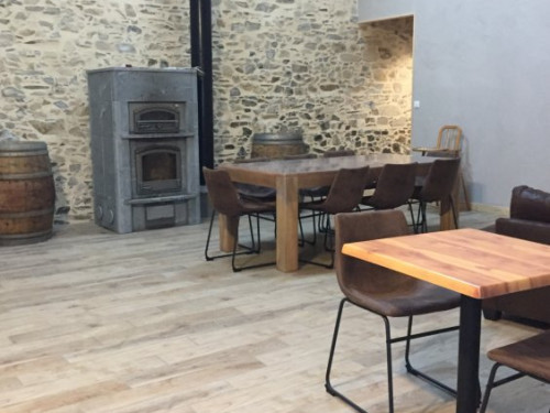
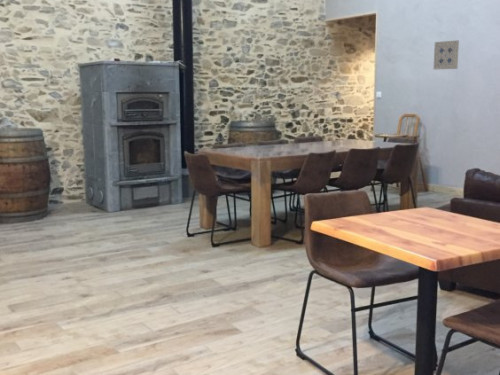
+ wall art (445, 55)
